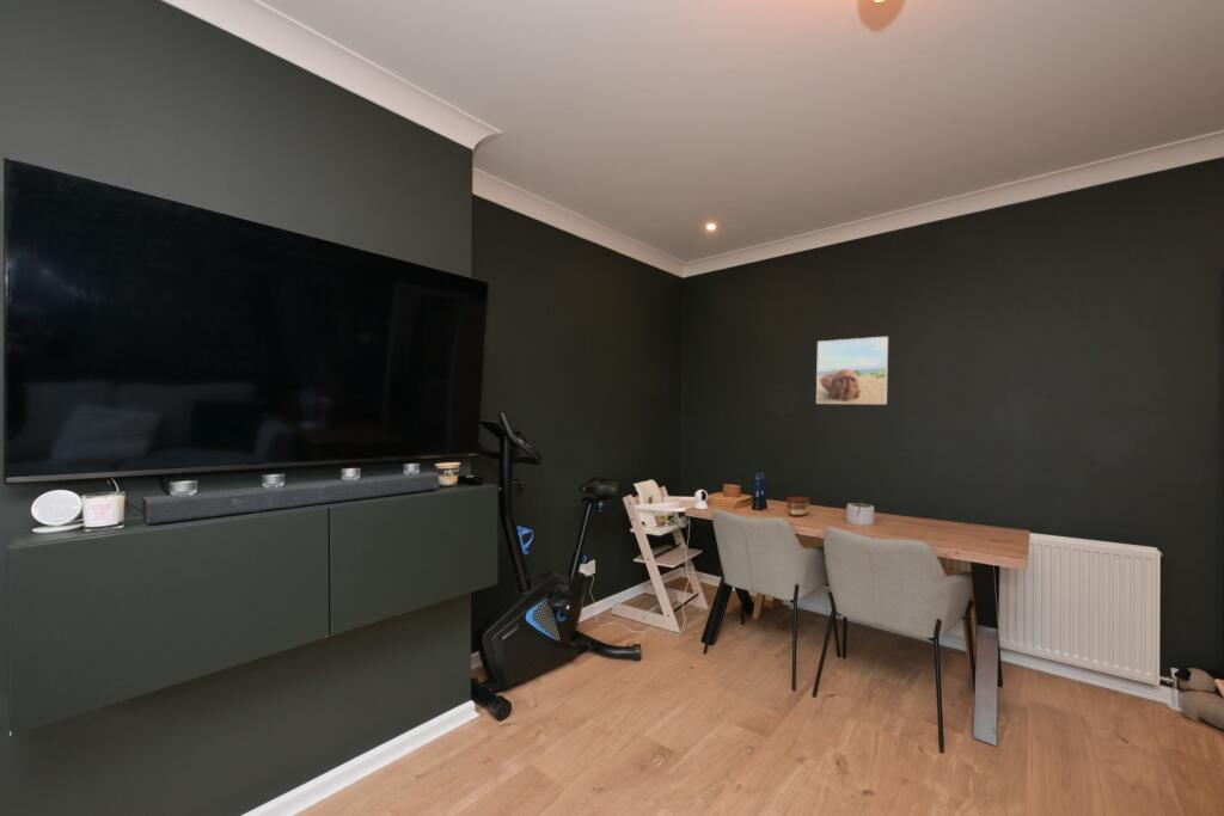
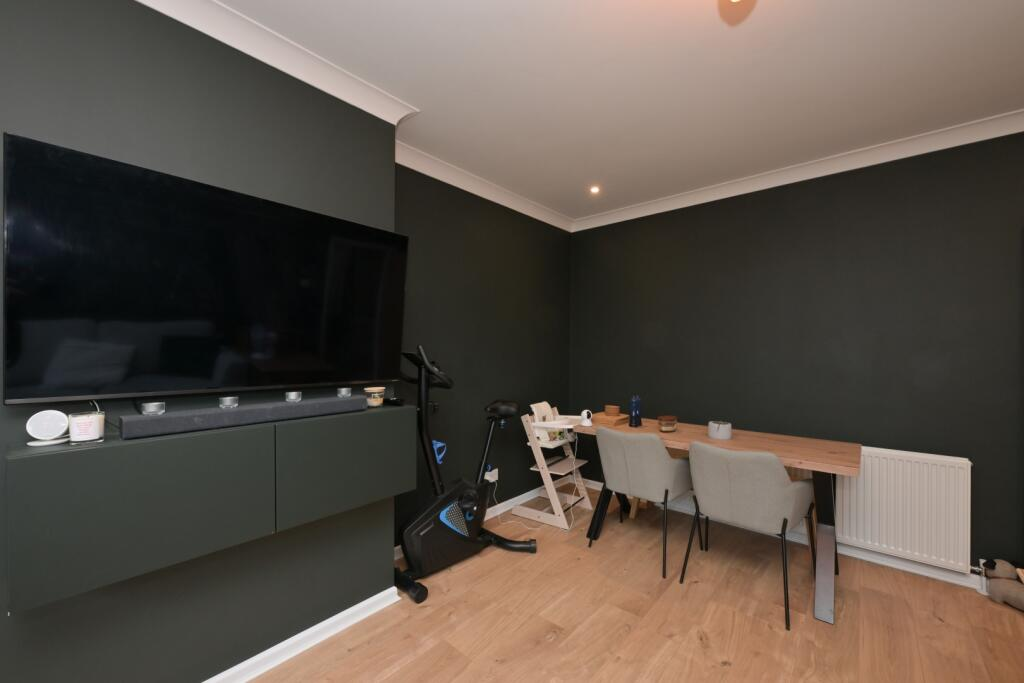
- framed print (850, 372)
